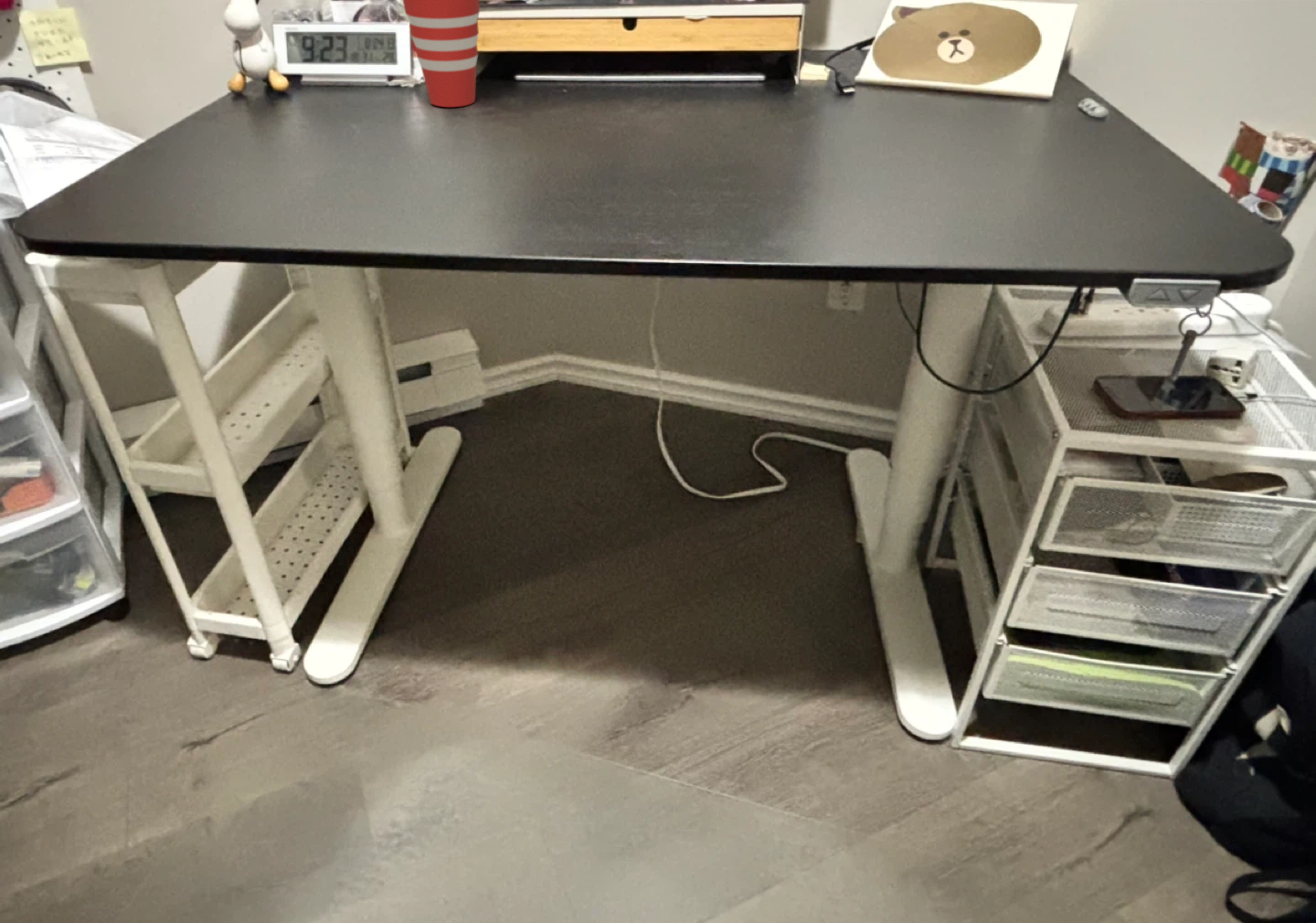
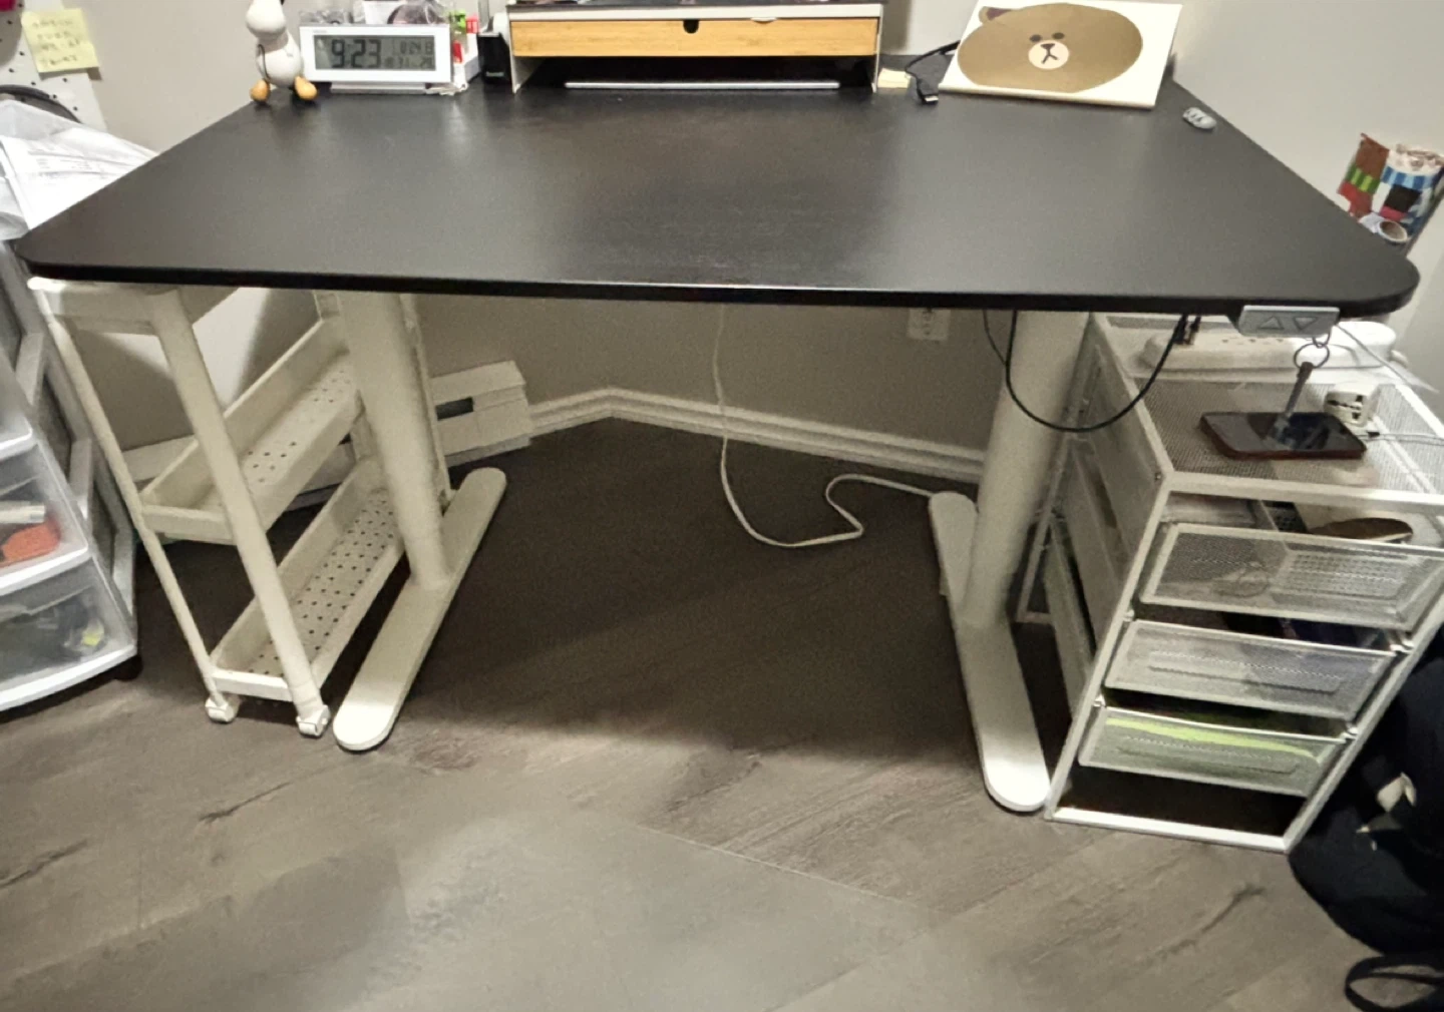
- cup (446, 44)
